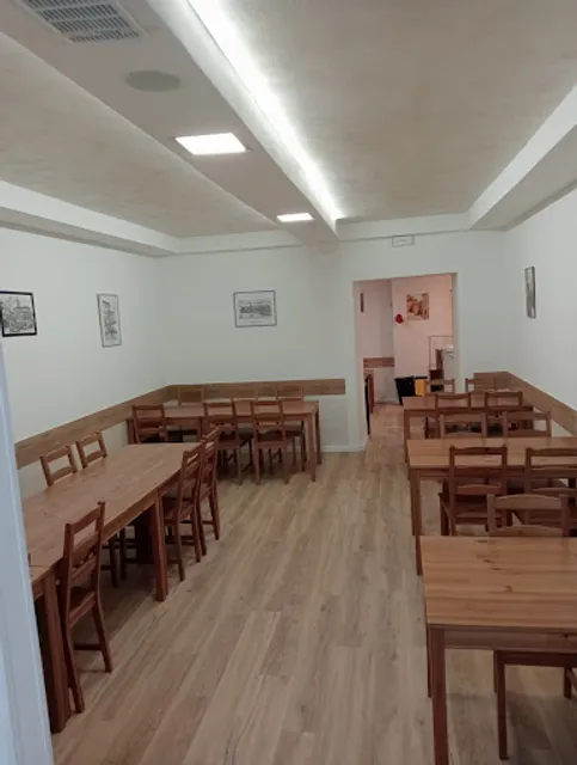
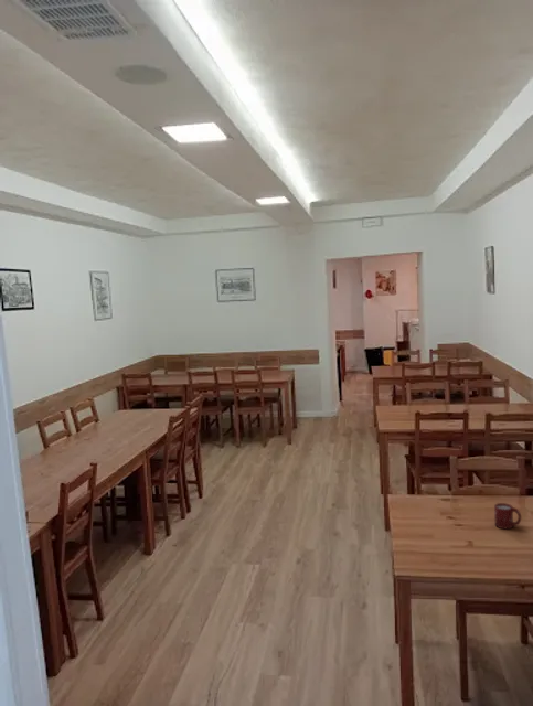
+ cup (508, 515)
